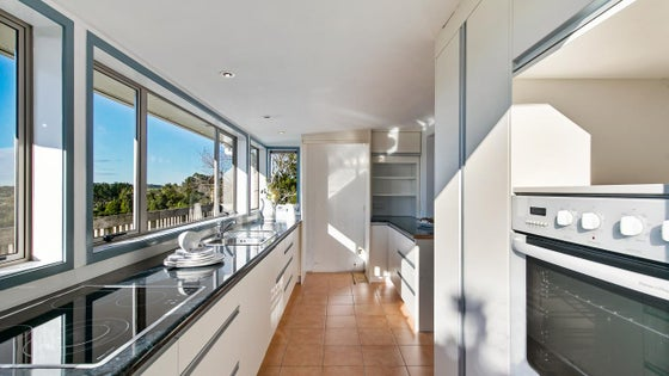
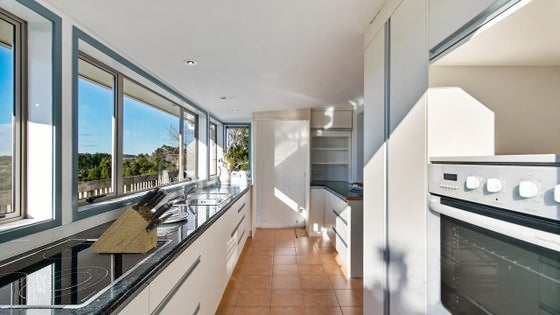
+ knife block (134, 217)
